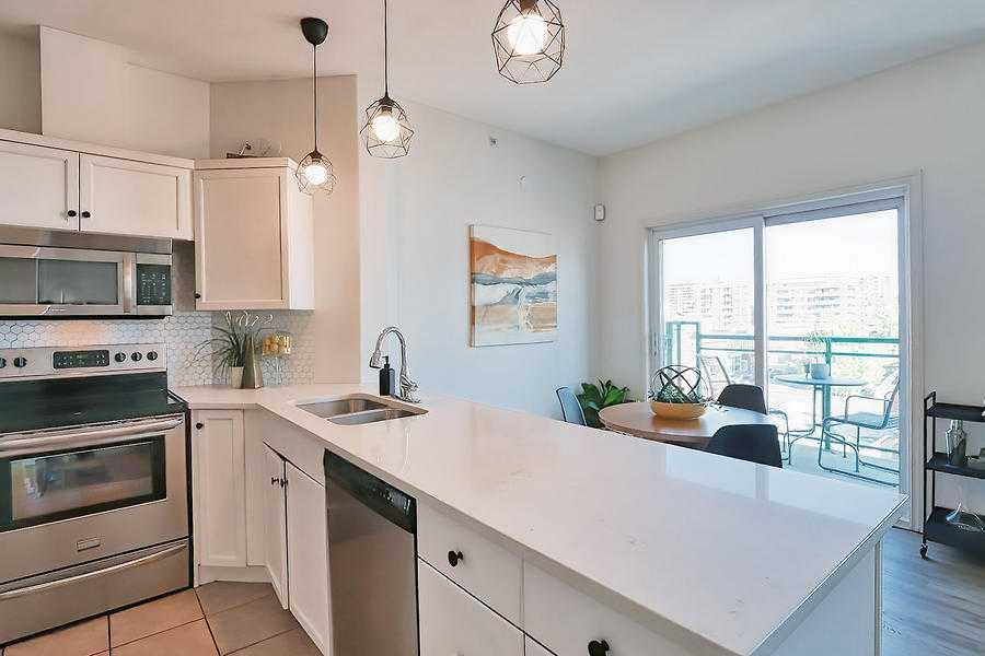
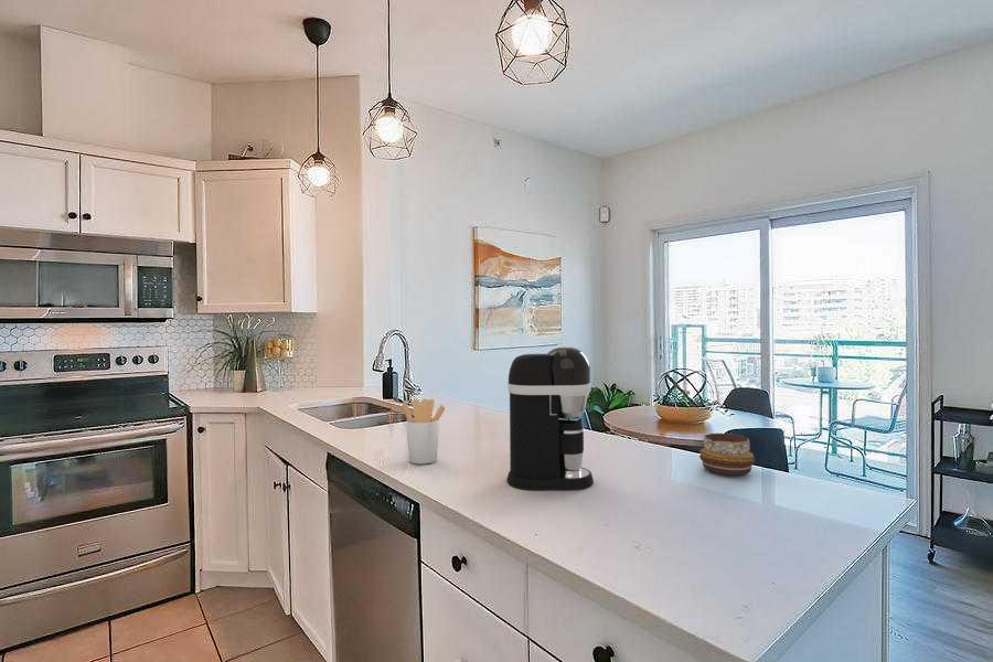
+ coffee maker (549, 414)
+ utensil holder (423, 428)
+ decorative bowl (726, 453)
